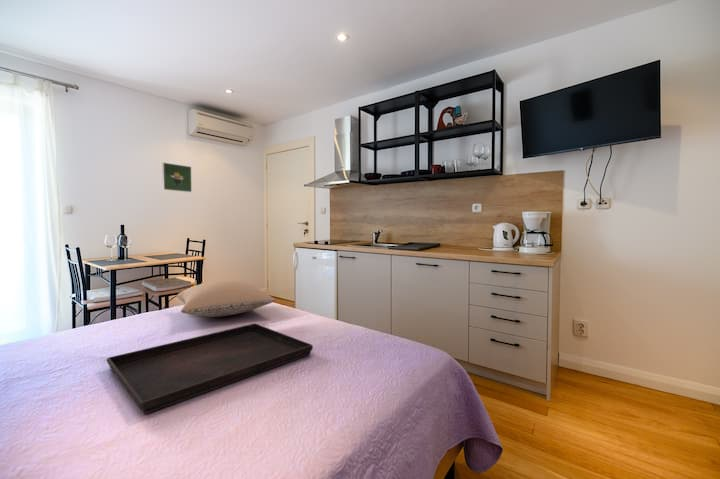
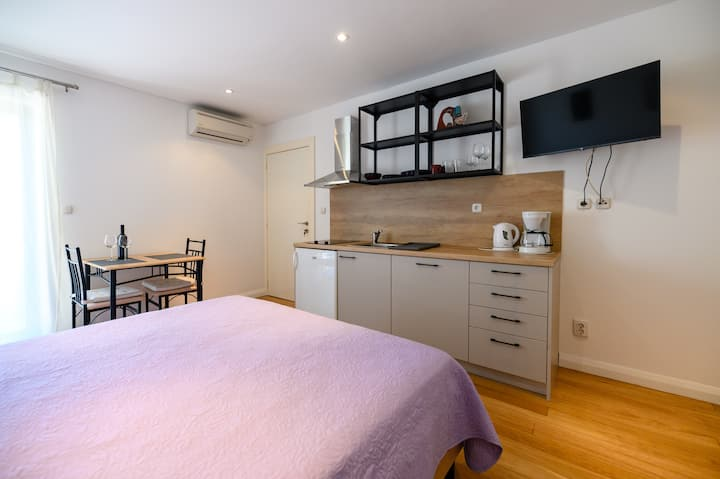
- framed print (177, 177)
- serving tray (215, 356)
- pillow (224, 298)
